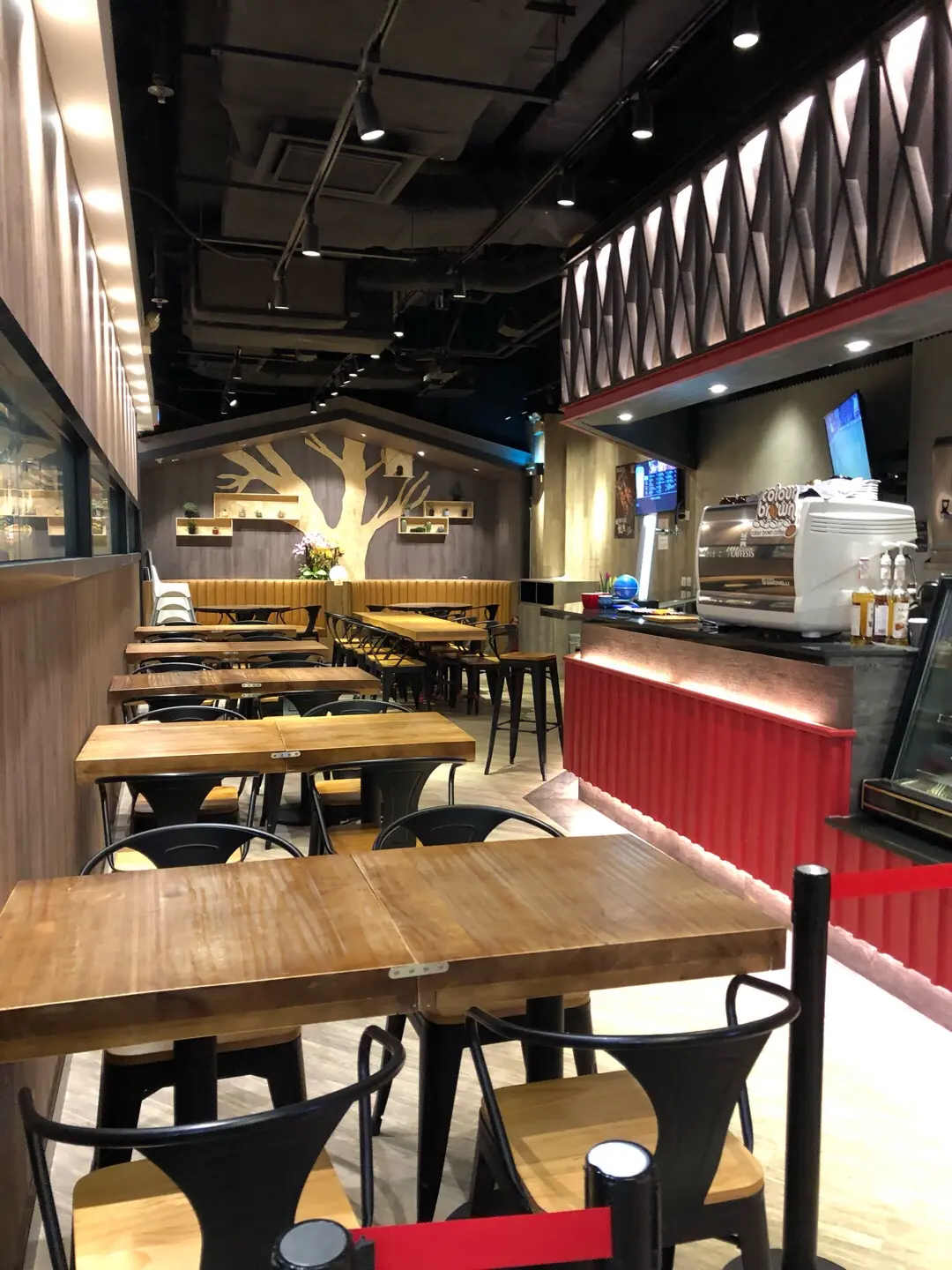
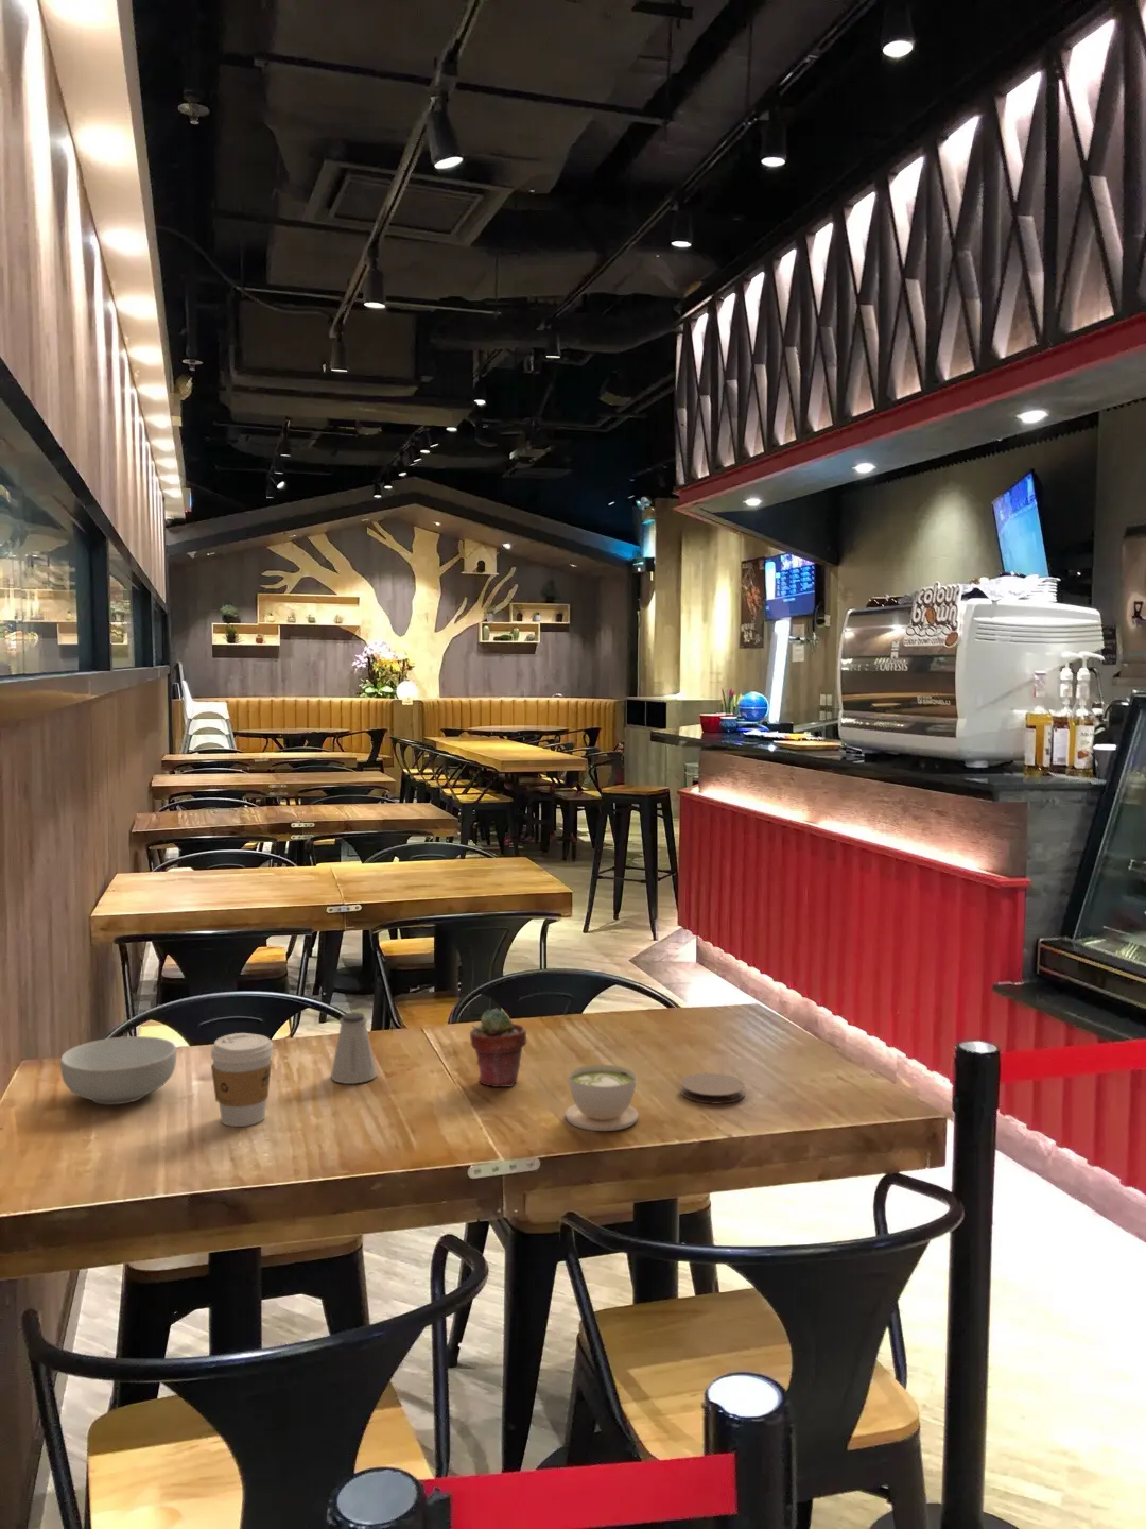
+ potted succulent (497, 1045)
+ coffee cup (604, 1094)
+ coaster (711, 1087)
+ coffee cup (242, 1079)
+ cereal bowl (119, 1074)
+ saltshaker (354, 1045)
